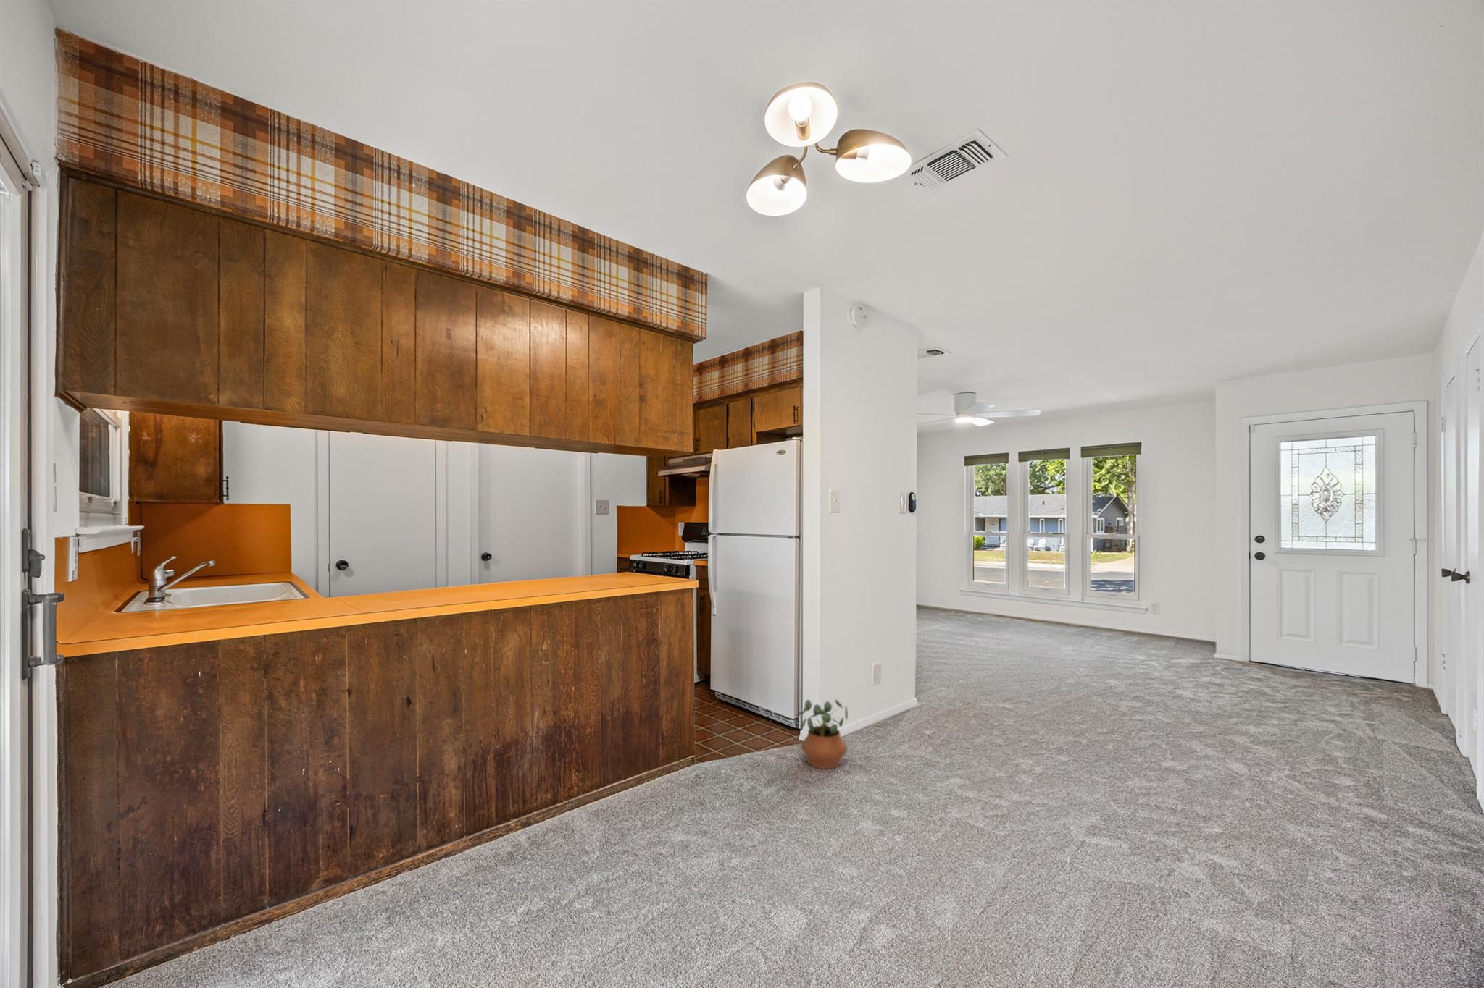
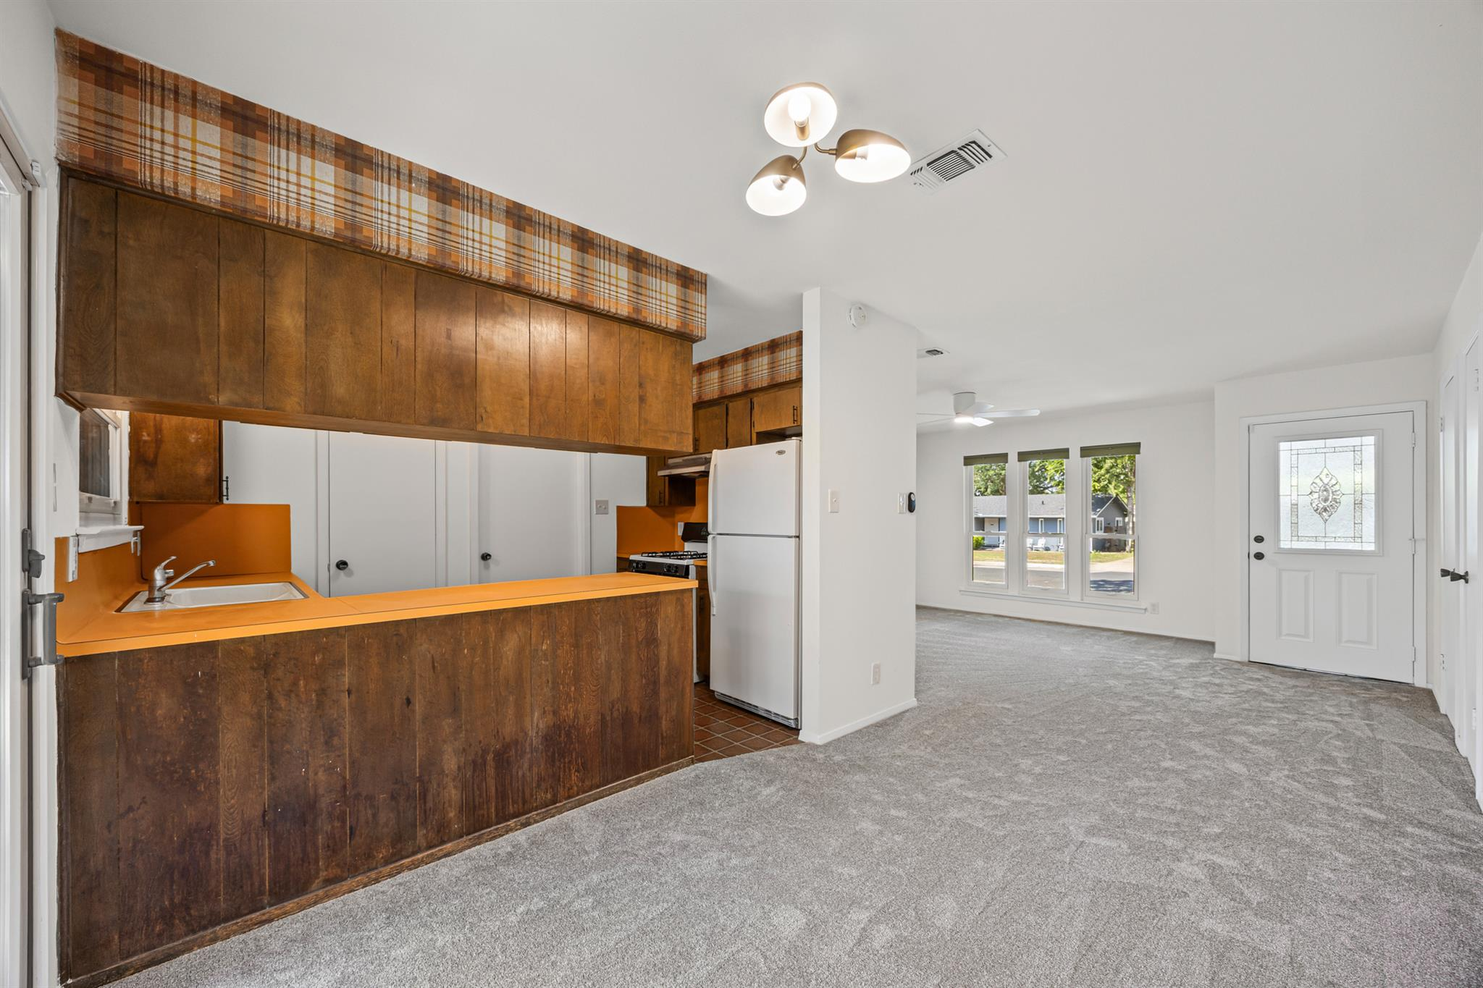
- potted plant (819, 730)
